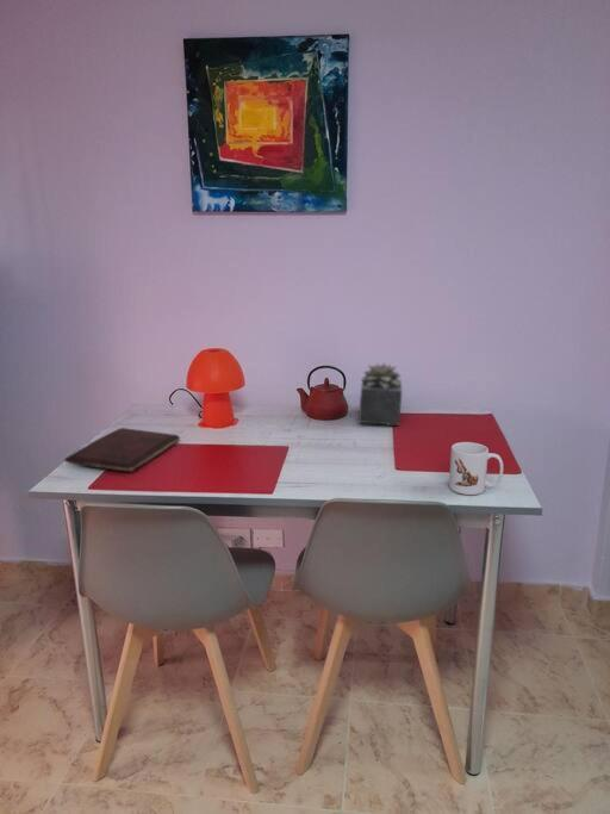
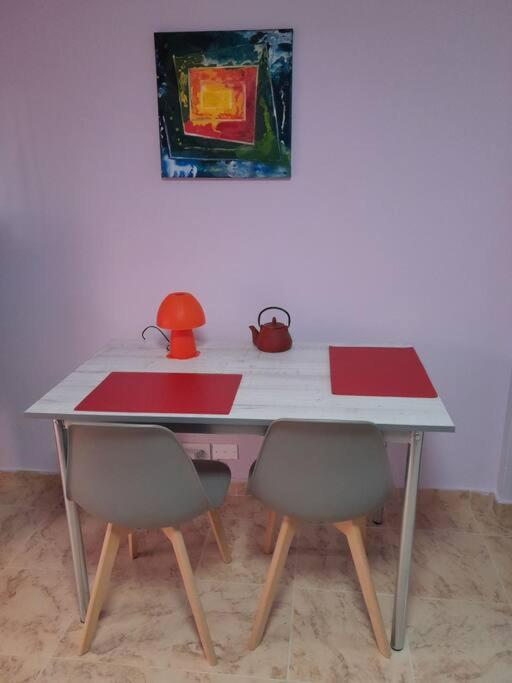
- succulent plant (380, 390)
- book (125, 447)
- mug (475, 468)
